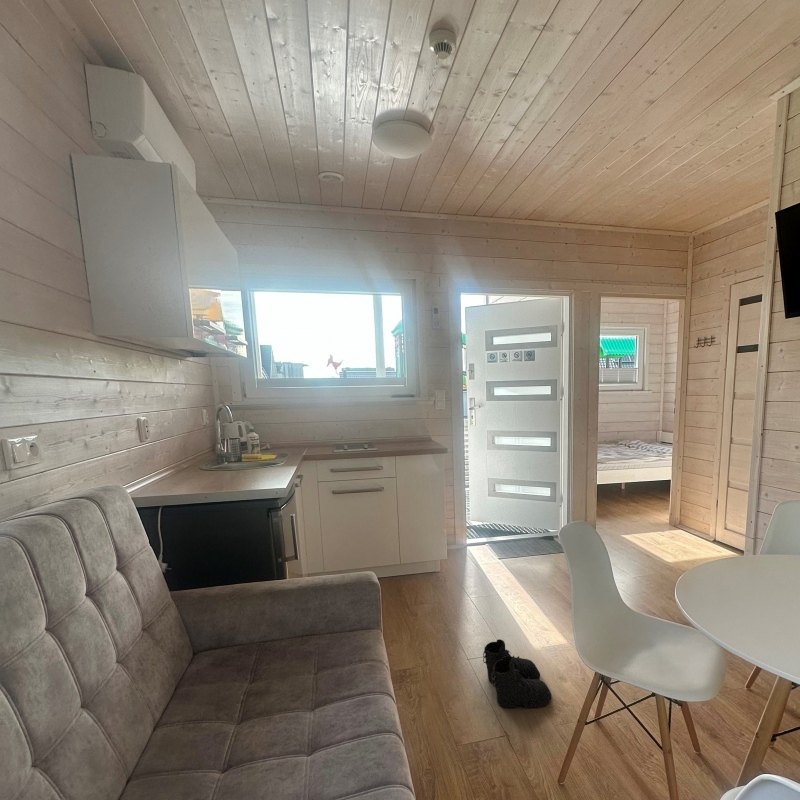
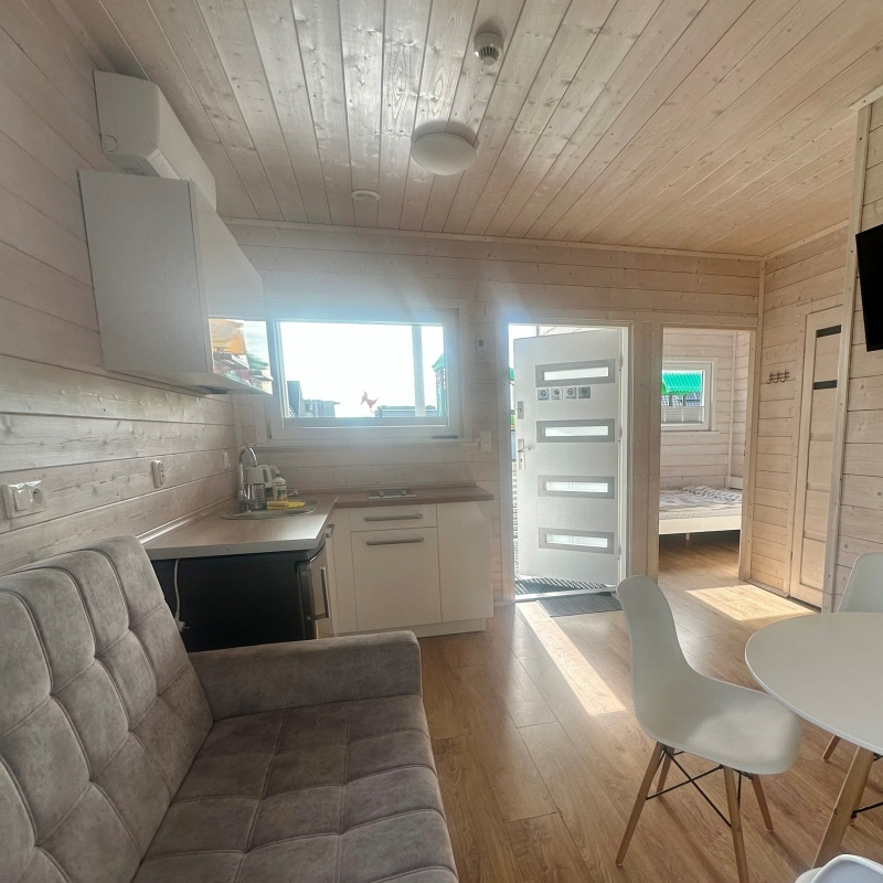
- boots (516, 668)
